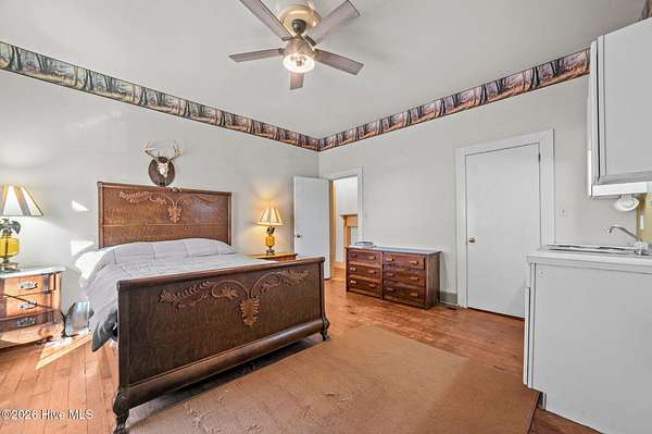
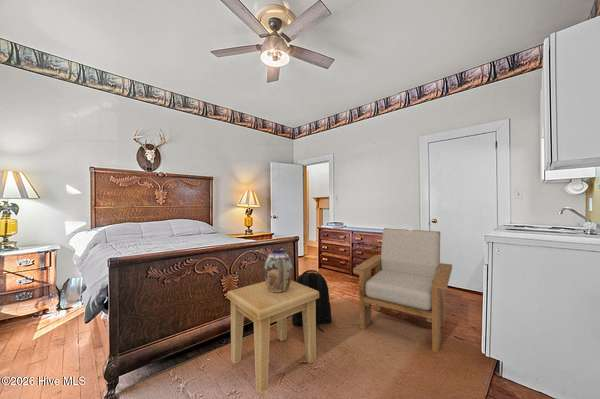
+ armchair (404, 278)
+ side table (272, 322)
+ backpack (315, 299)
+ vase (278, 270)
